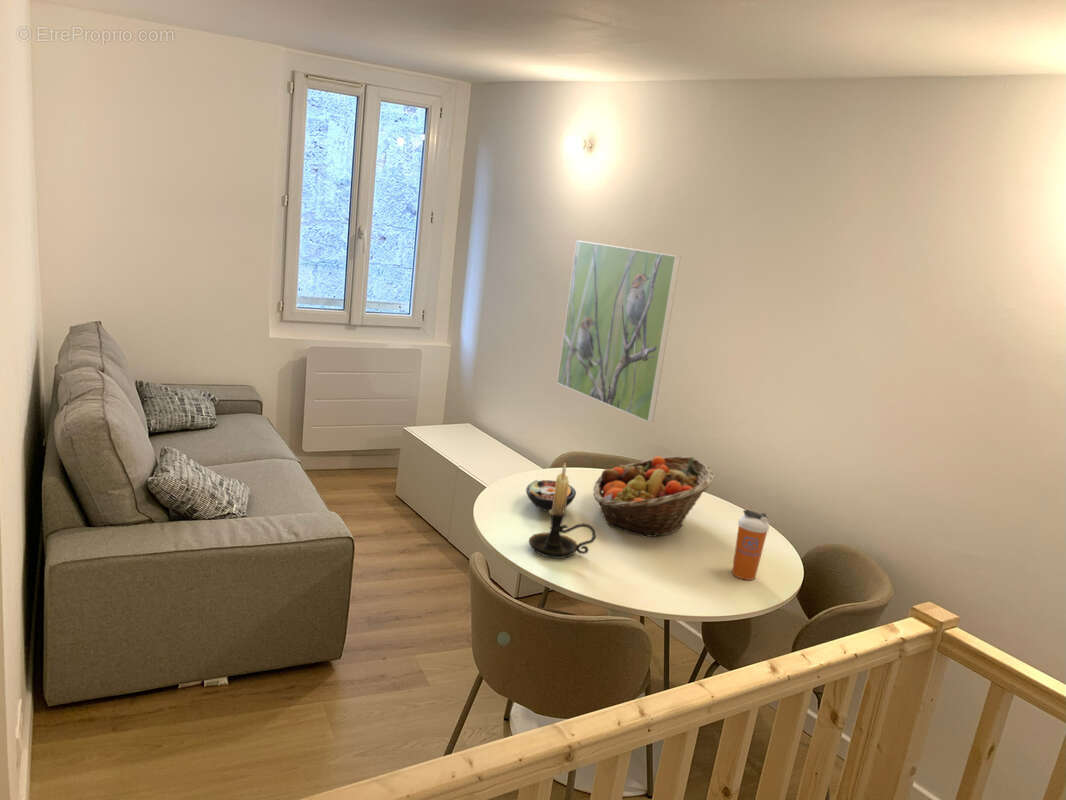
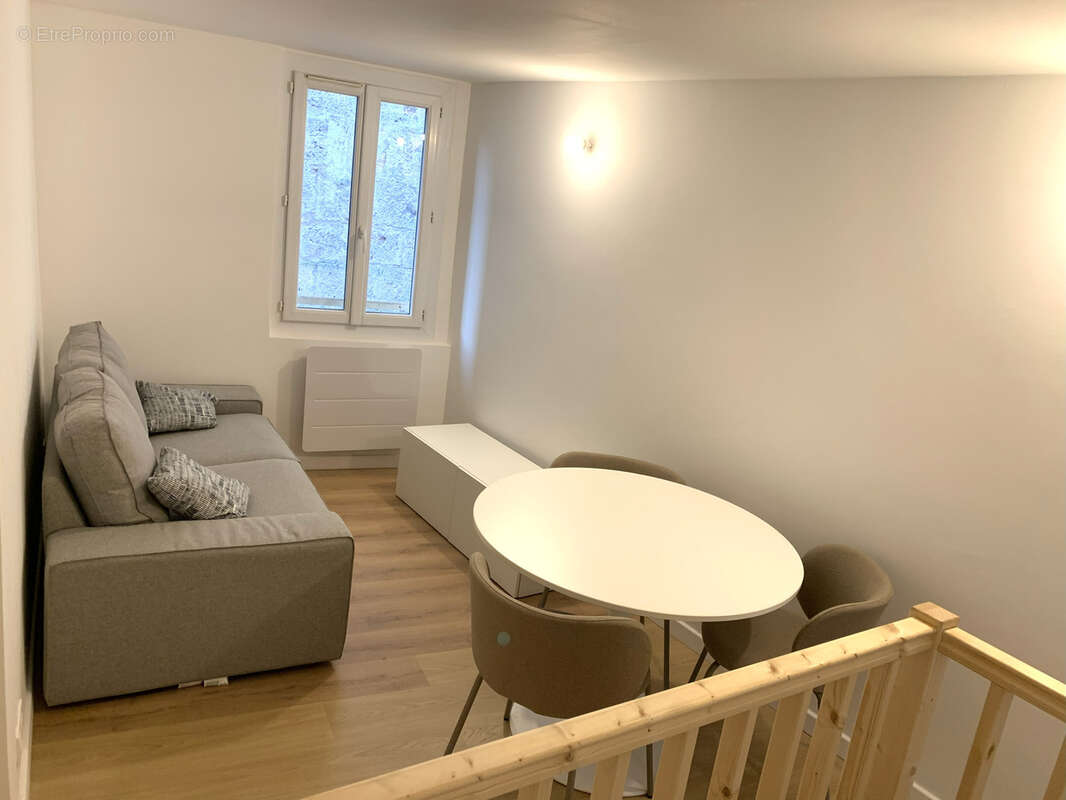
- candle holder (565, 507)
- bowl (550, 497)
- shaker bottle (749, 544)
- fruit basket (651, 490)
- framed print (612, 325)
